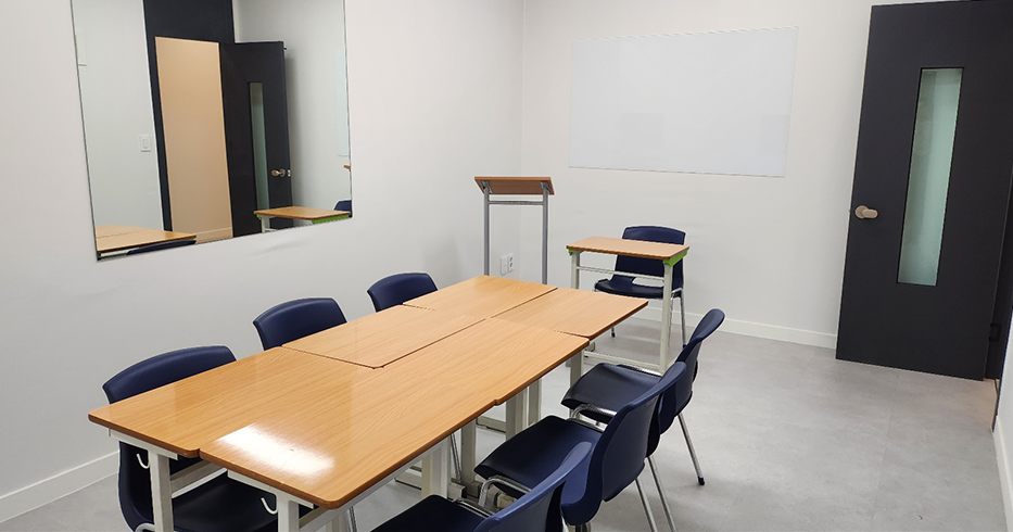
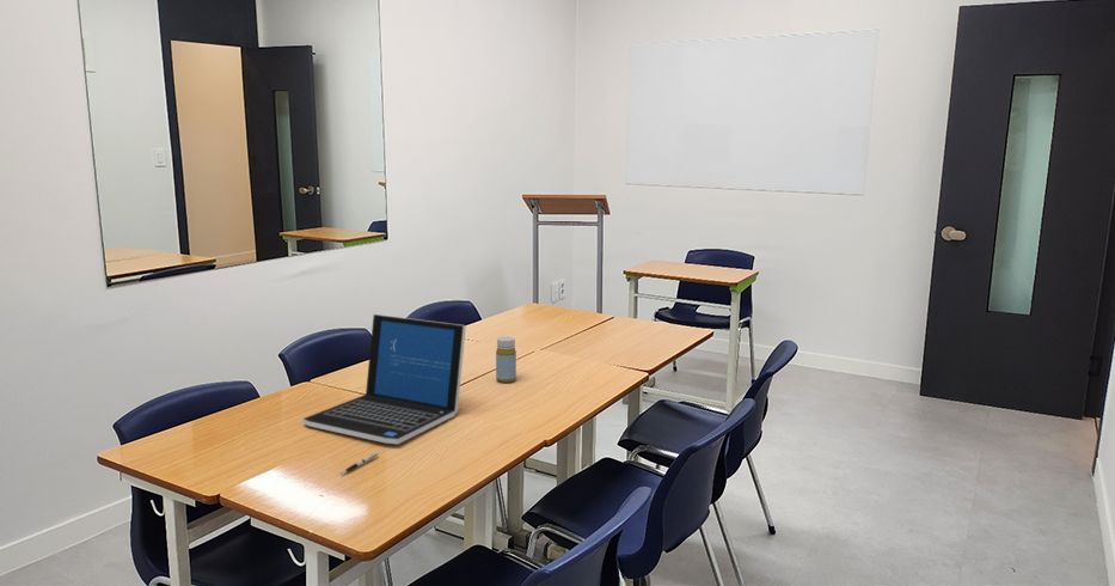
+ pen (360, 463)
+ bottle (506, 359)
+ laptop (385, 373)
